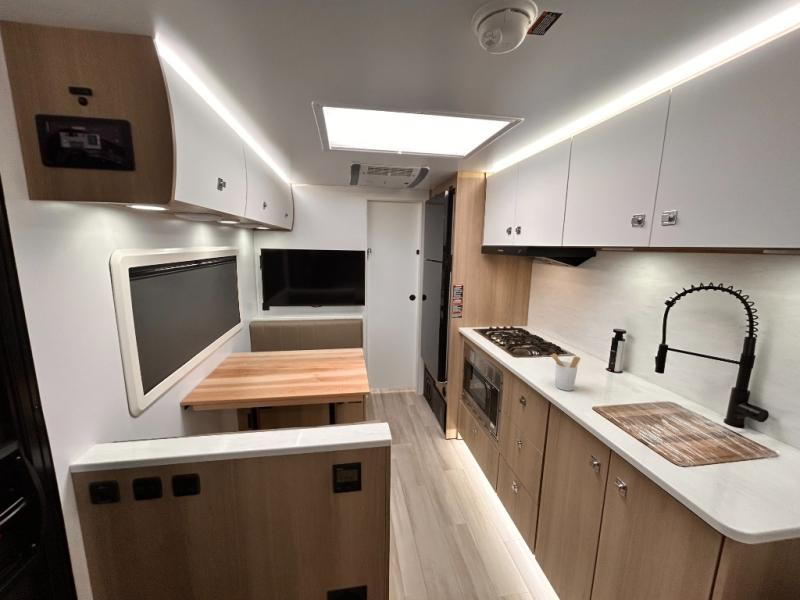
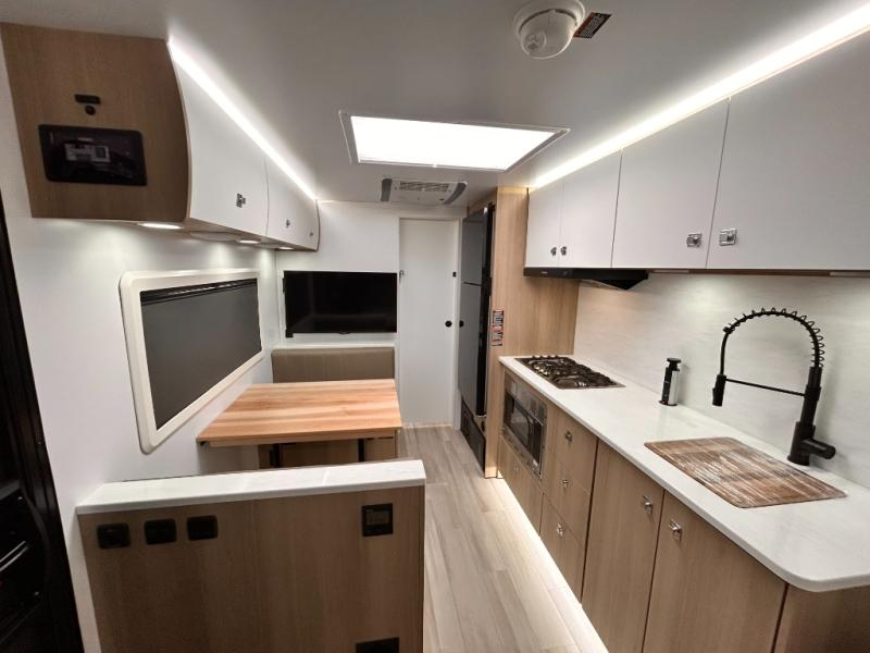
- utensil holder (562, 370)
